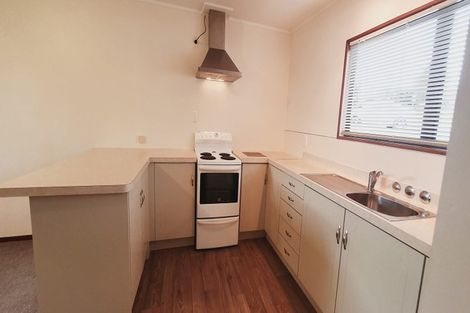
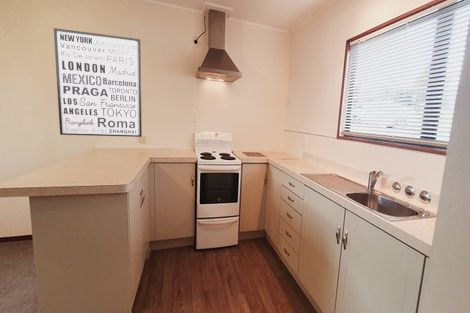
+ wall art (101, 86)
